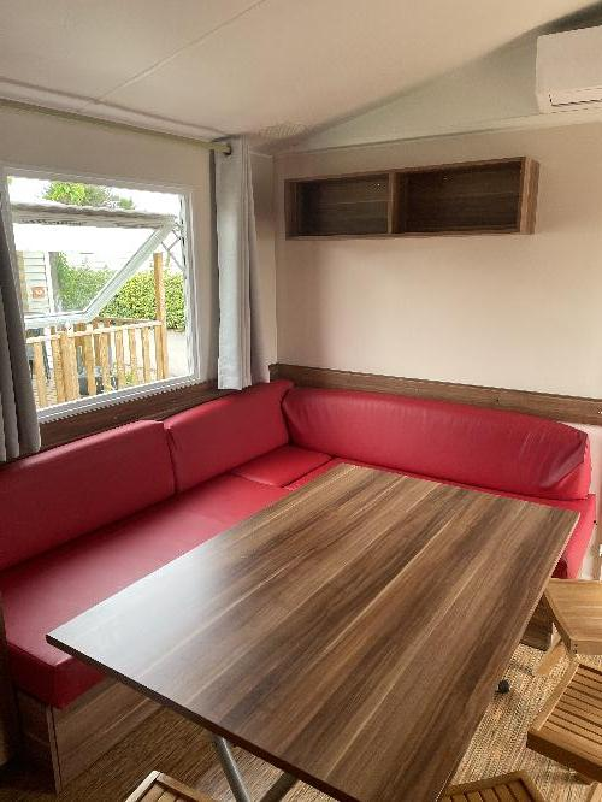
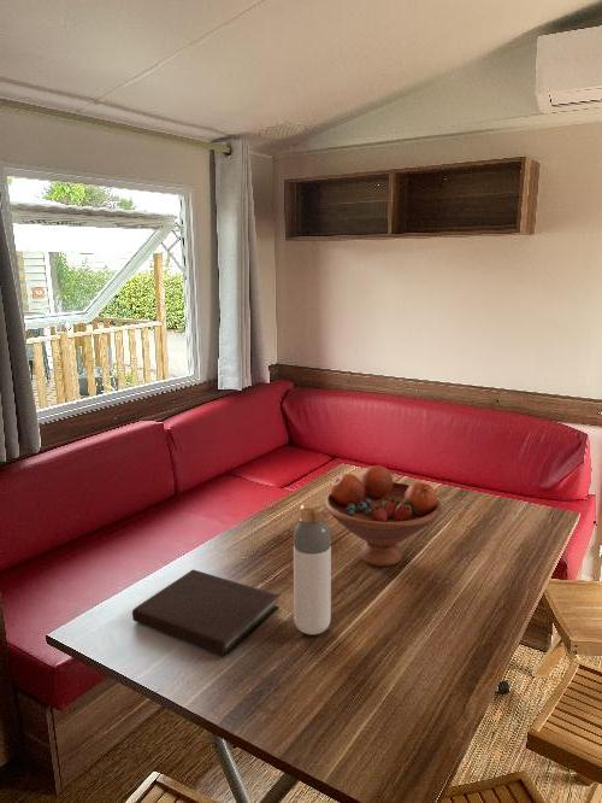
+ bottle (312, 568)
+ notebook (207, 608)
+ fruit bowl (382, 517)
